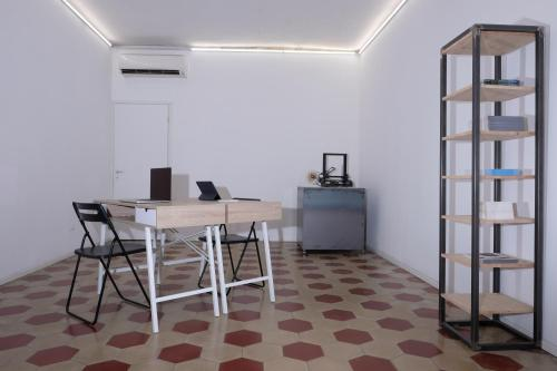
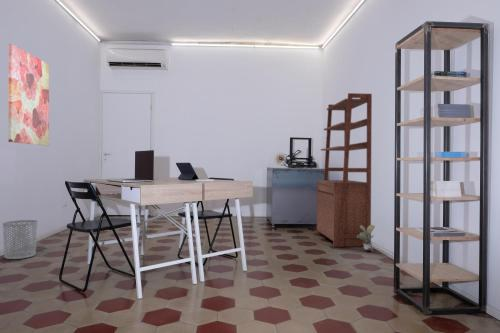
+ potted plant (365, 237)
+ waste bin (20, 239)
+ bookshelf (341, 169)
+ wall art (30, 99)
